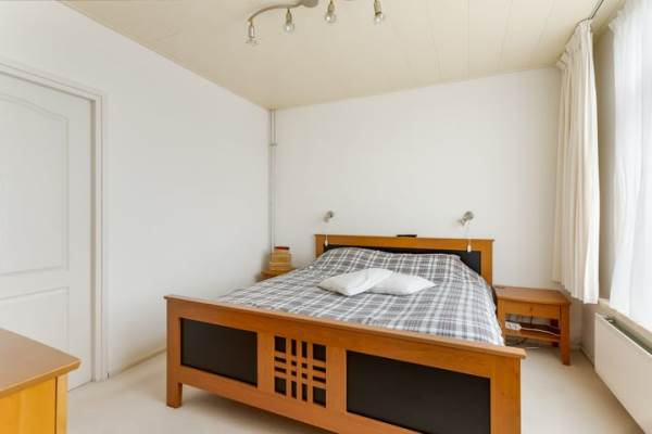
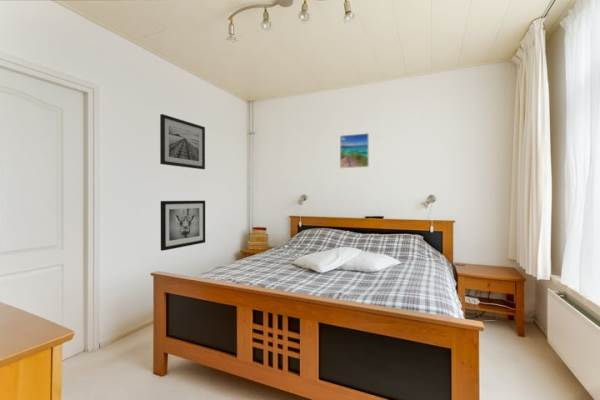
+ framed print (354, 151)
+ wall art (184, 144)
+ wall art (184, 223)
